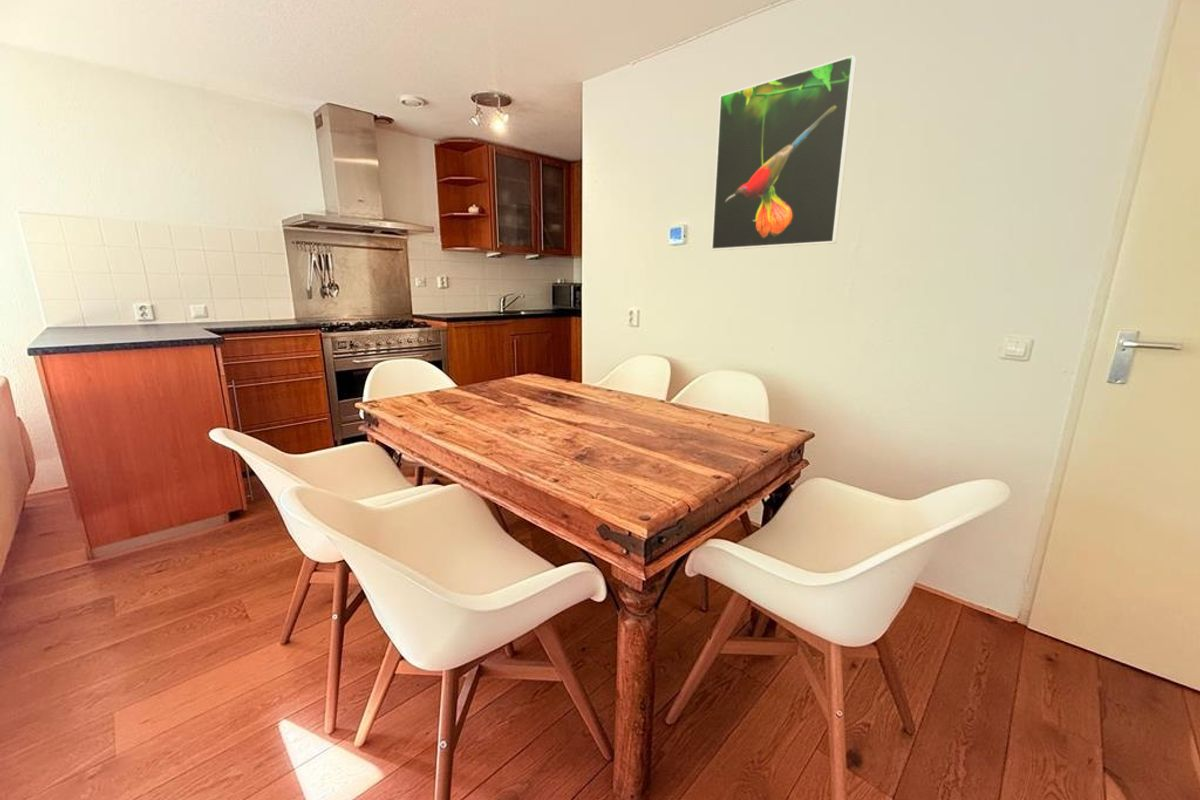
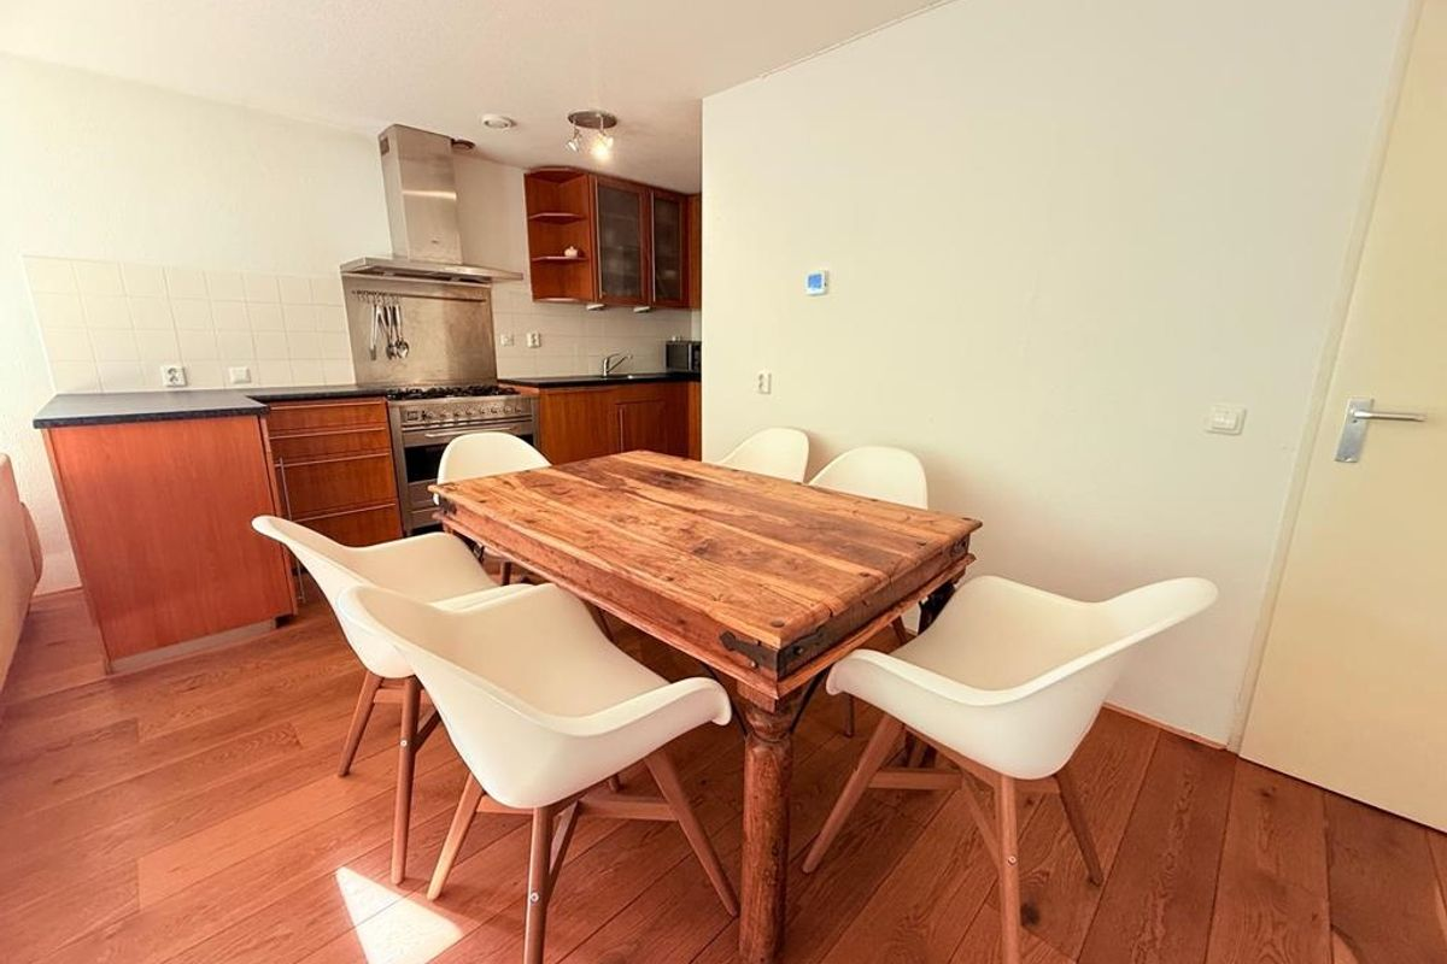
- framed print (775, 165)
